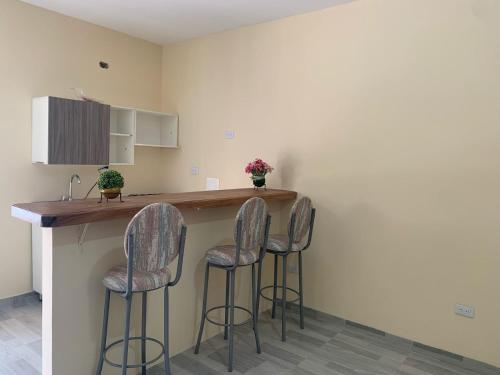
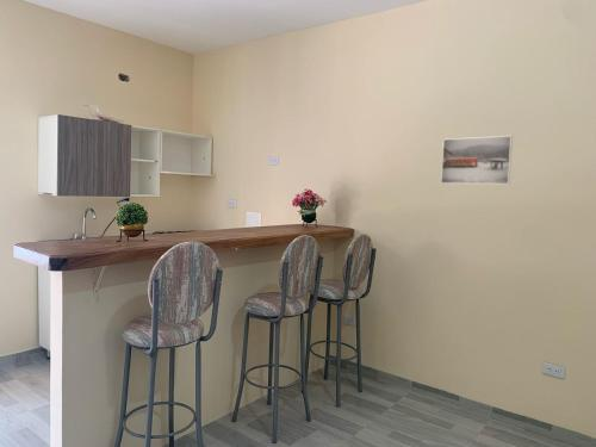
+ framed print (474, 160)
